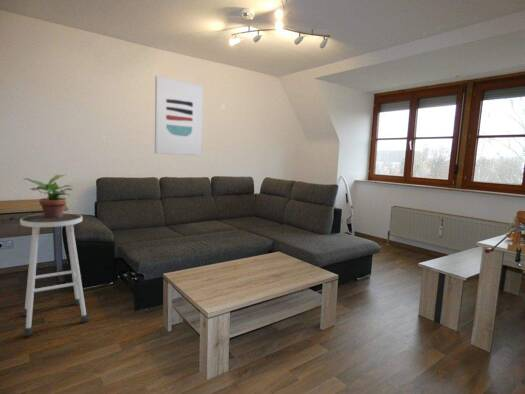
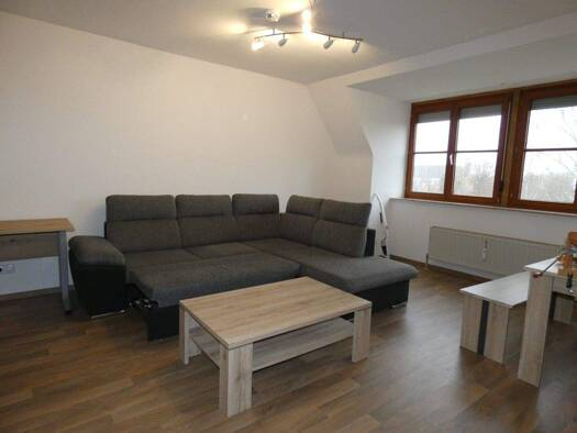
- potted plant (49, 196)
- stool (54, 273)
- wall art (179, 118)
